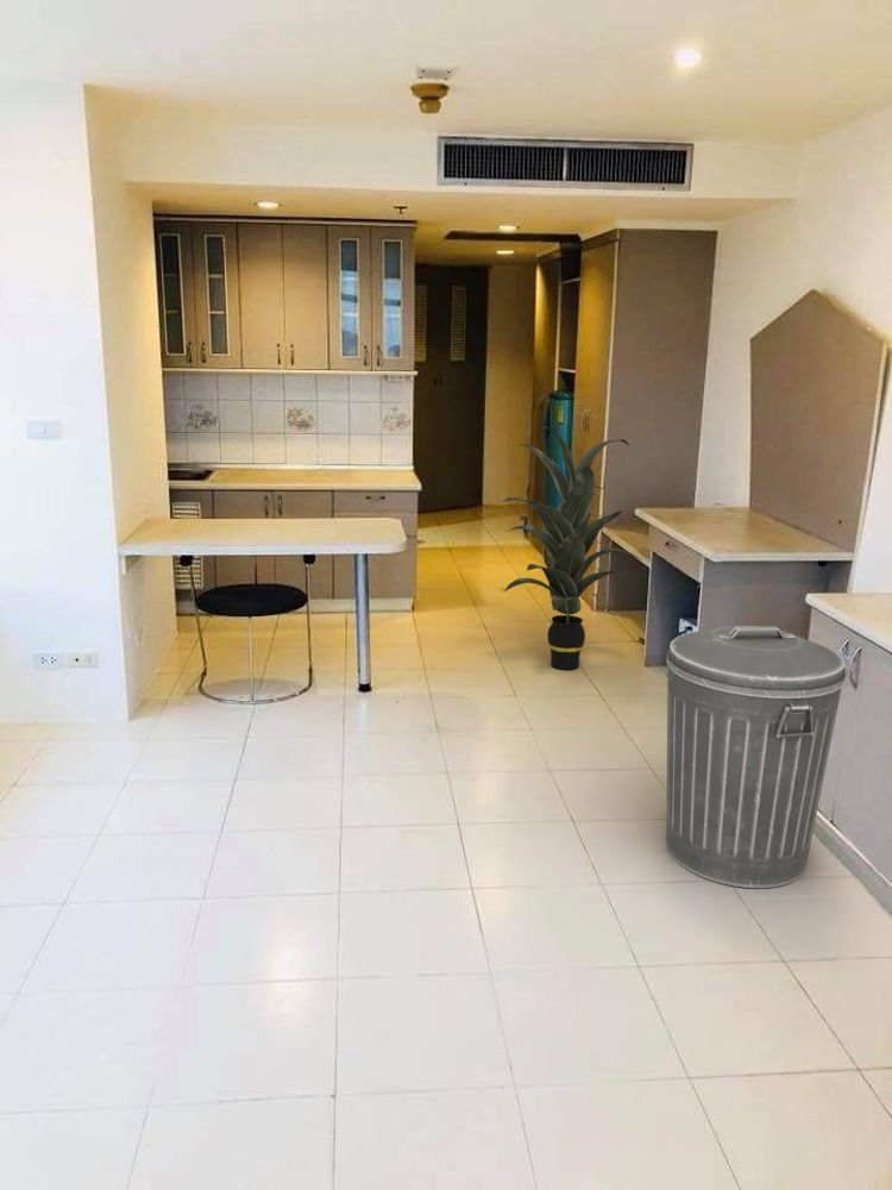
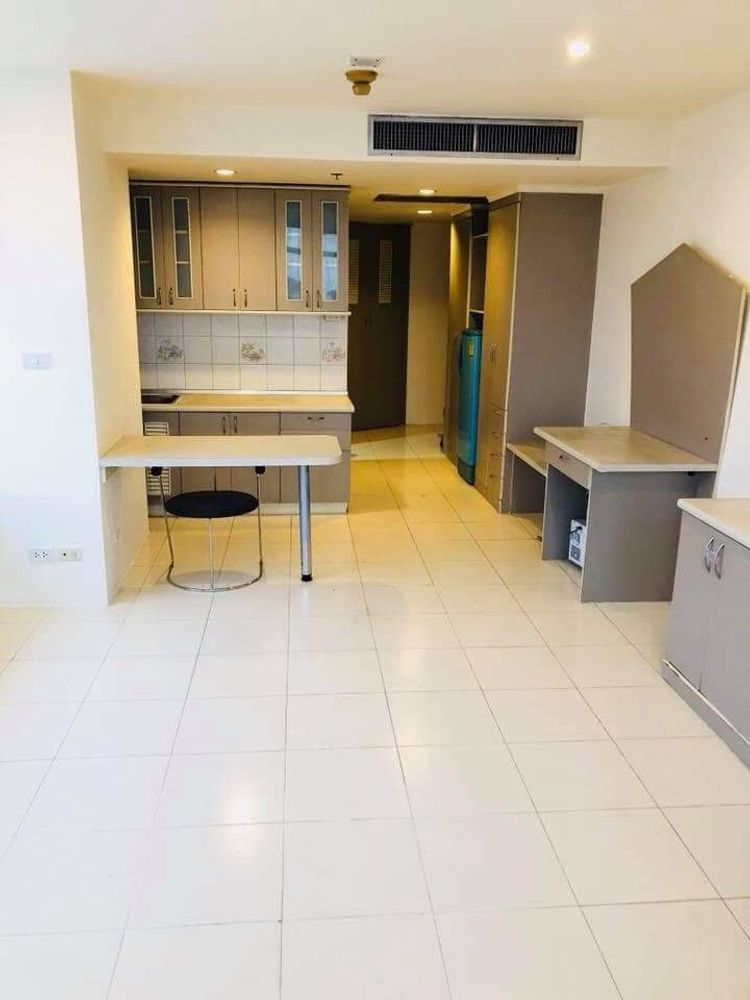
- trash can (746, 743)
- indoor plant (560, 549)
